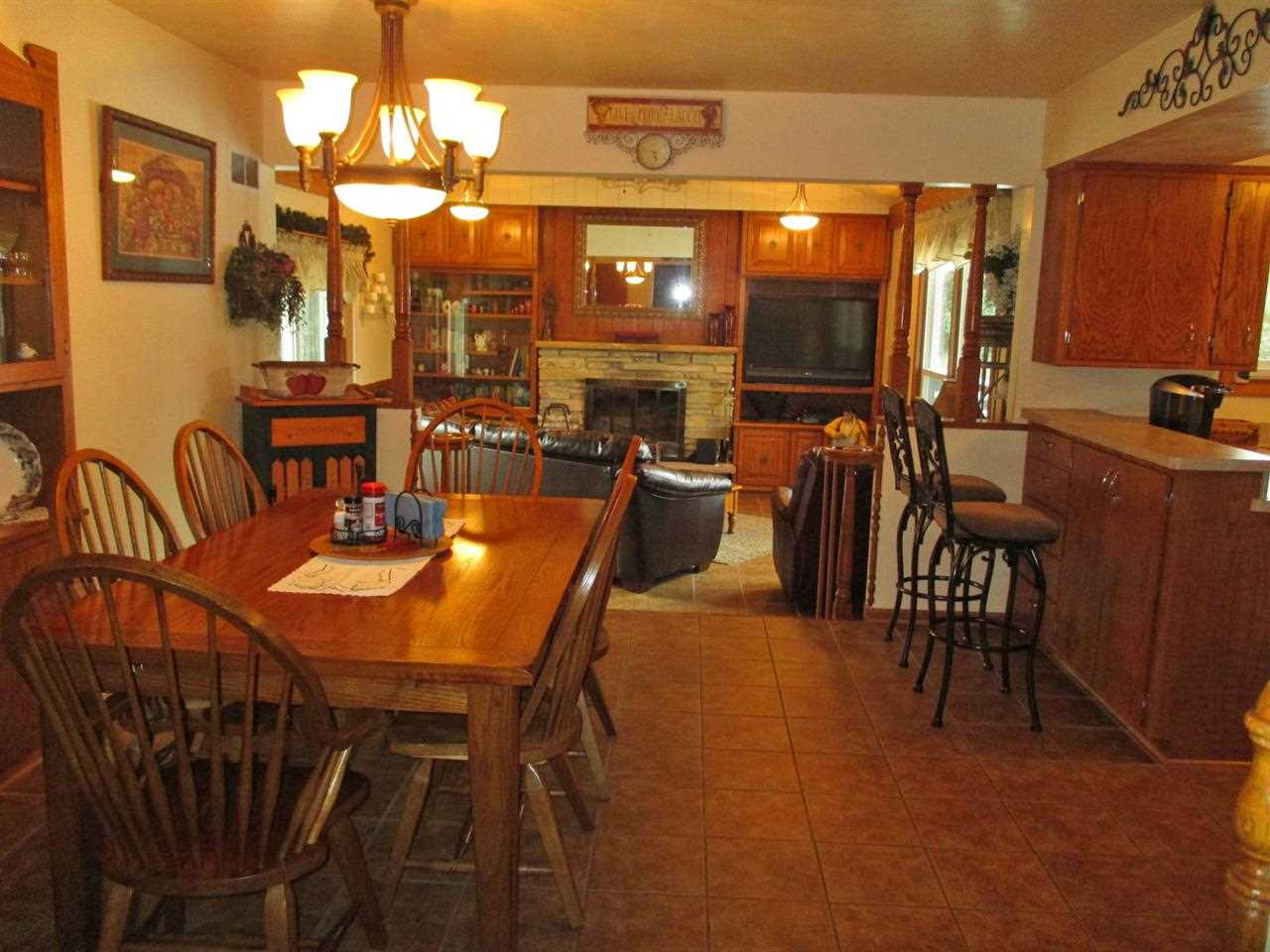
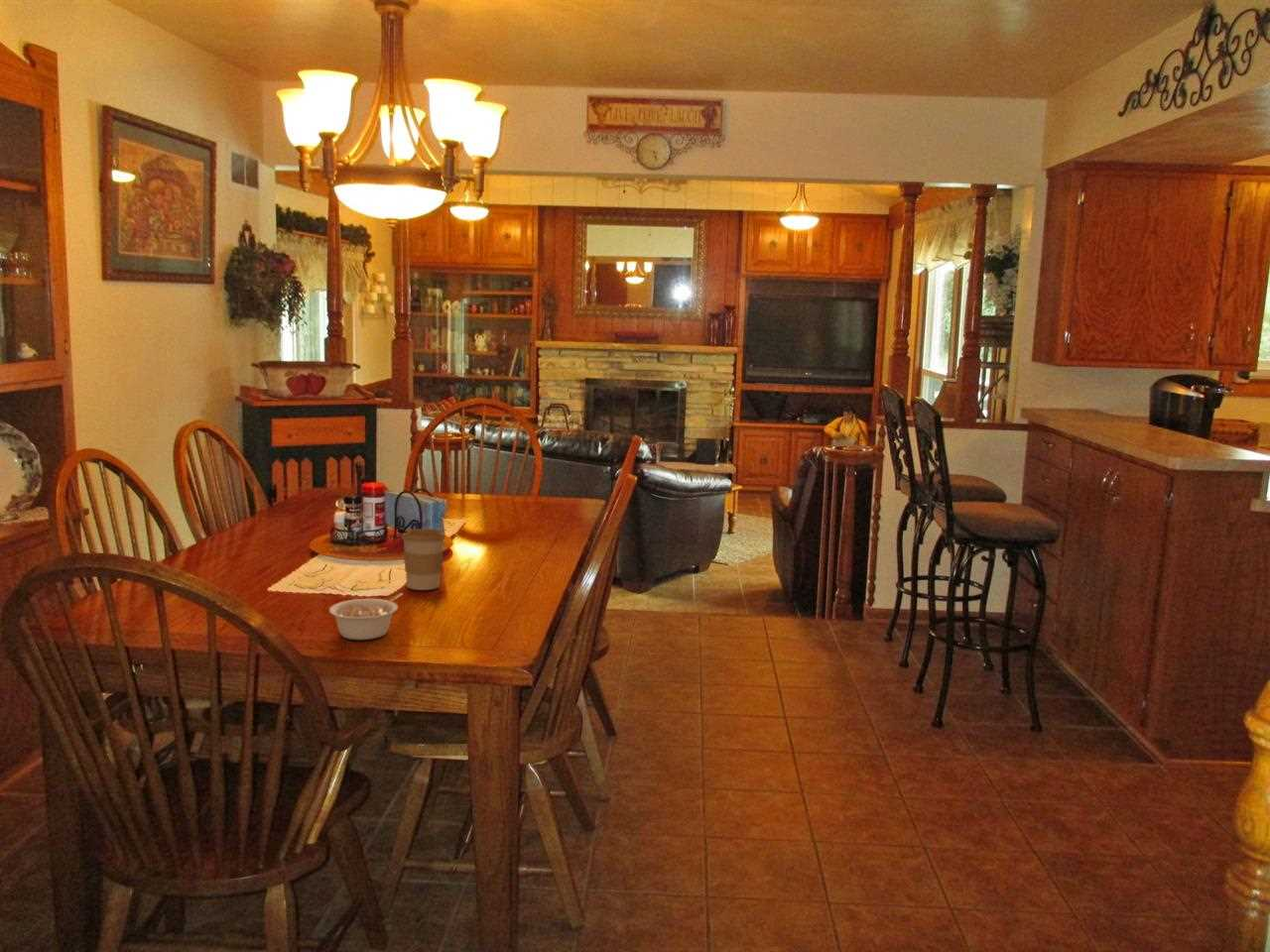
+ legume (364, 617)
+ coffee cup (423, 556)
